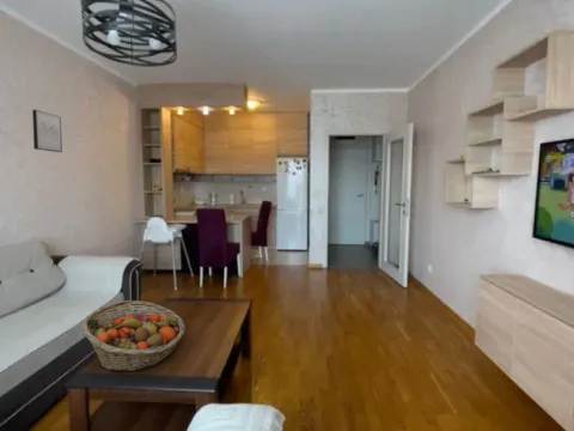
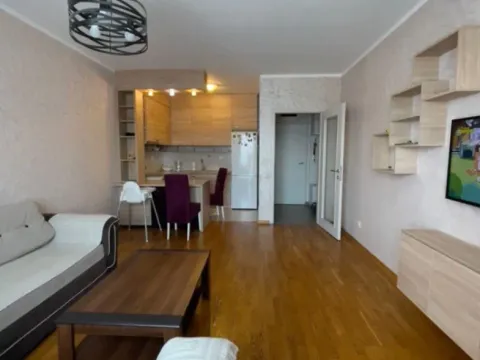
- fruit basket (136, 332)
- wall art (48, 132)
